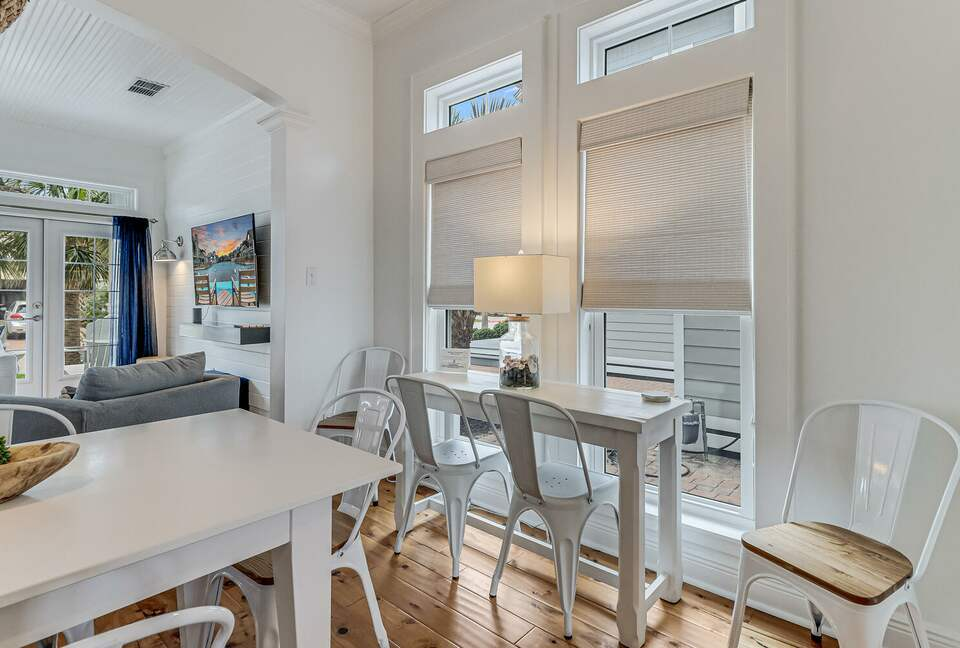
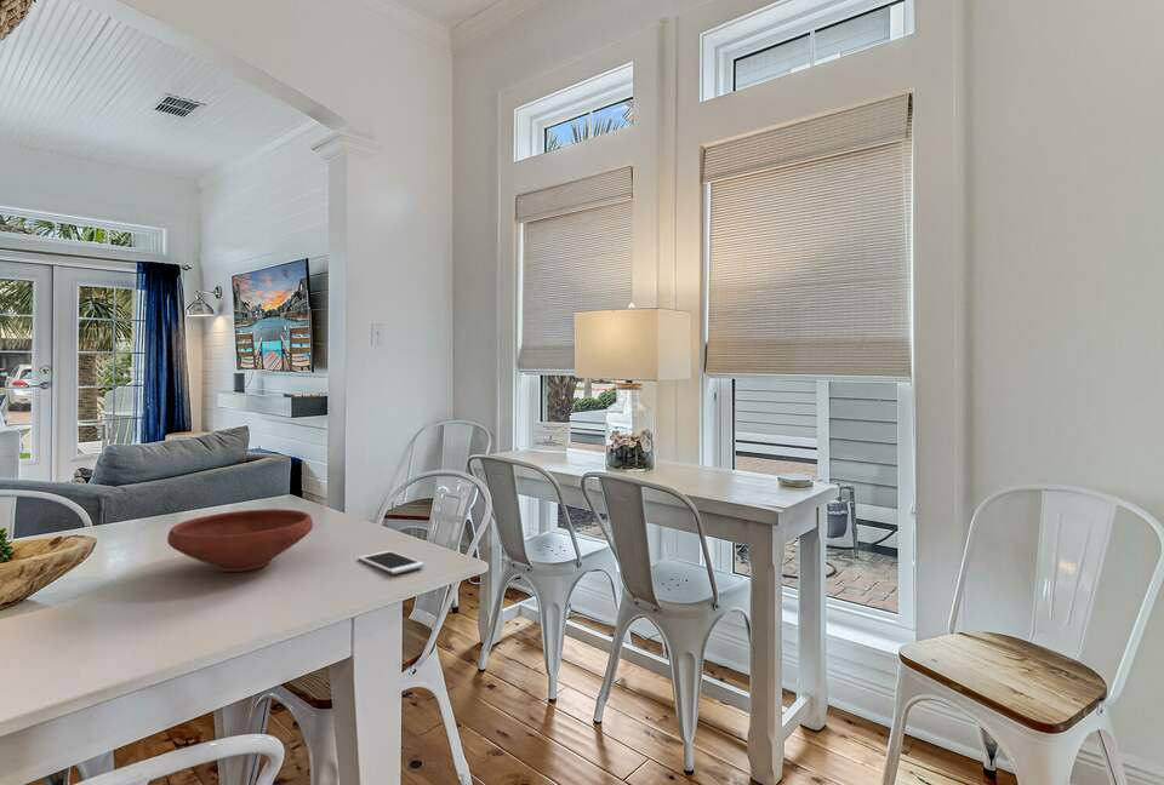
+ bowl (244, 543)
+ cell phone (390, 561)
